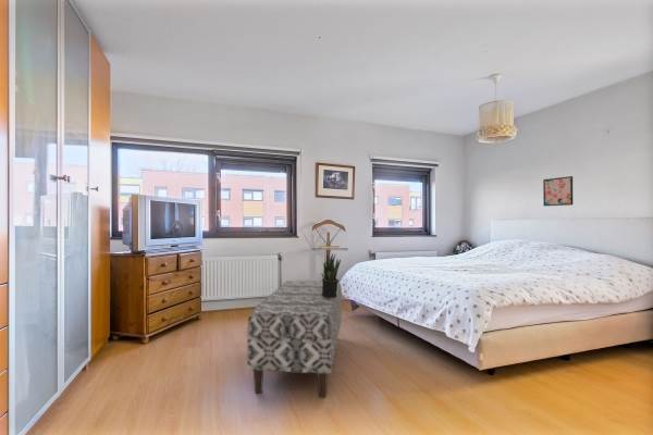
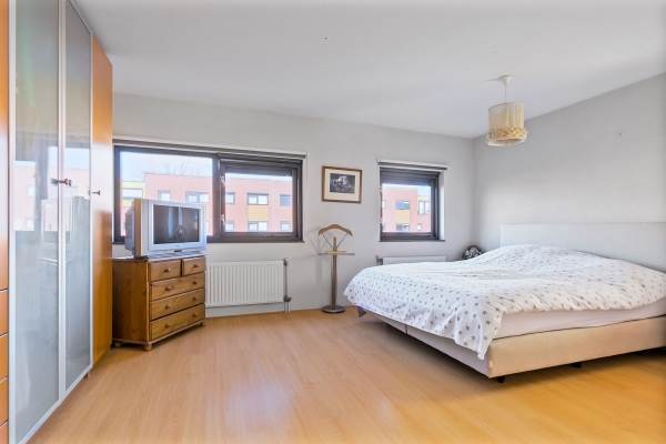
- bench (304, 326)
- potted plant (329, 274)
- wall art (557, 191)
